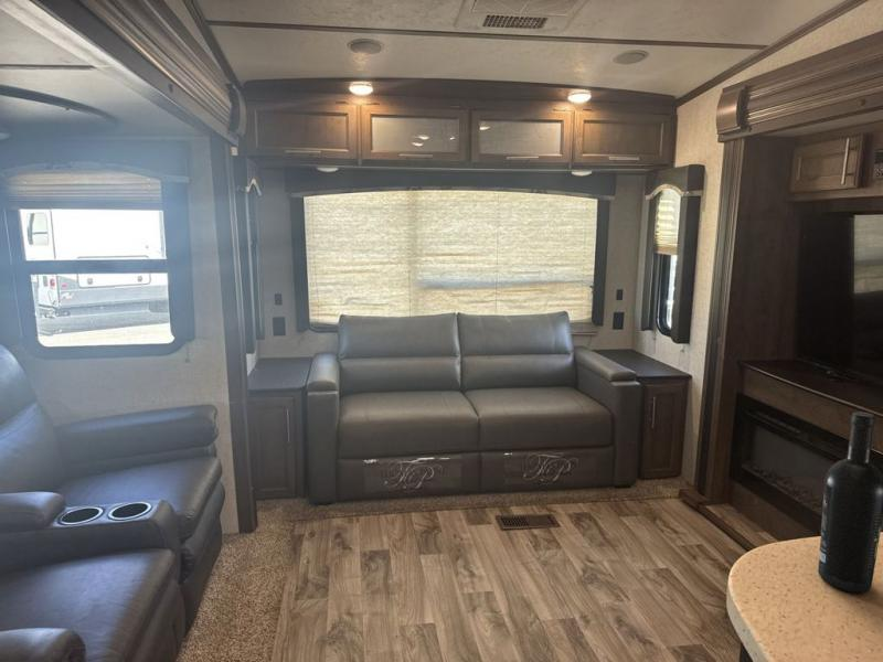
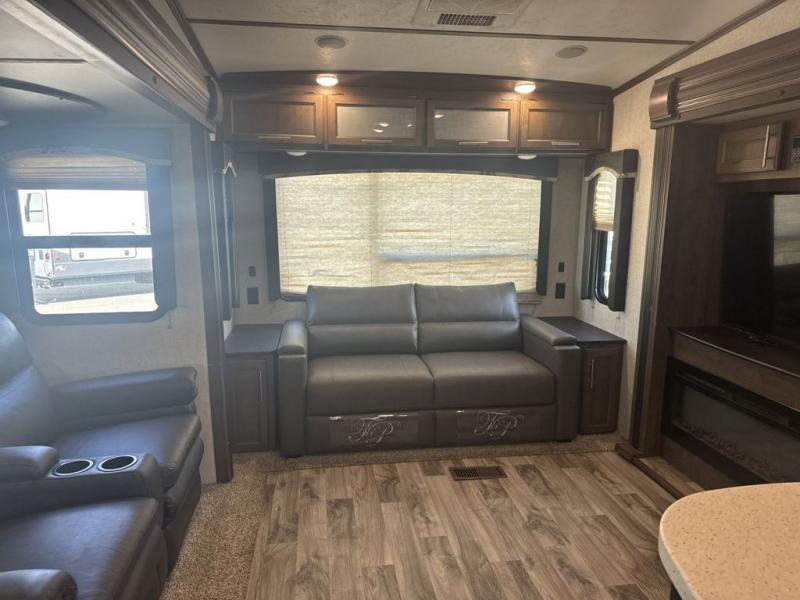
- wine bottle (853, 499)
